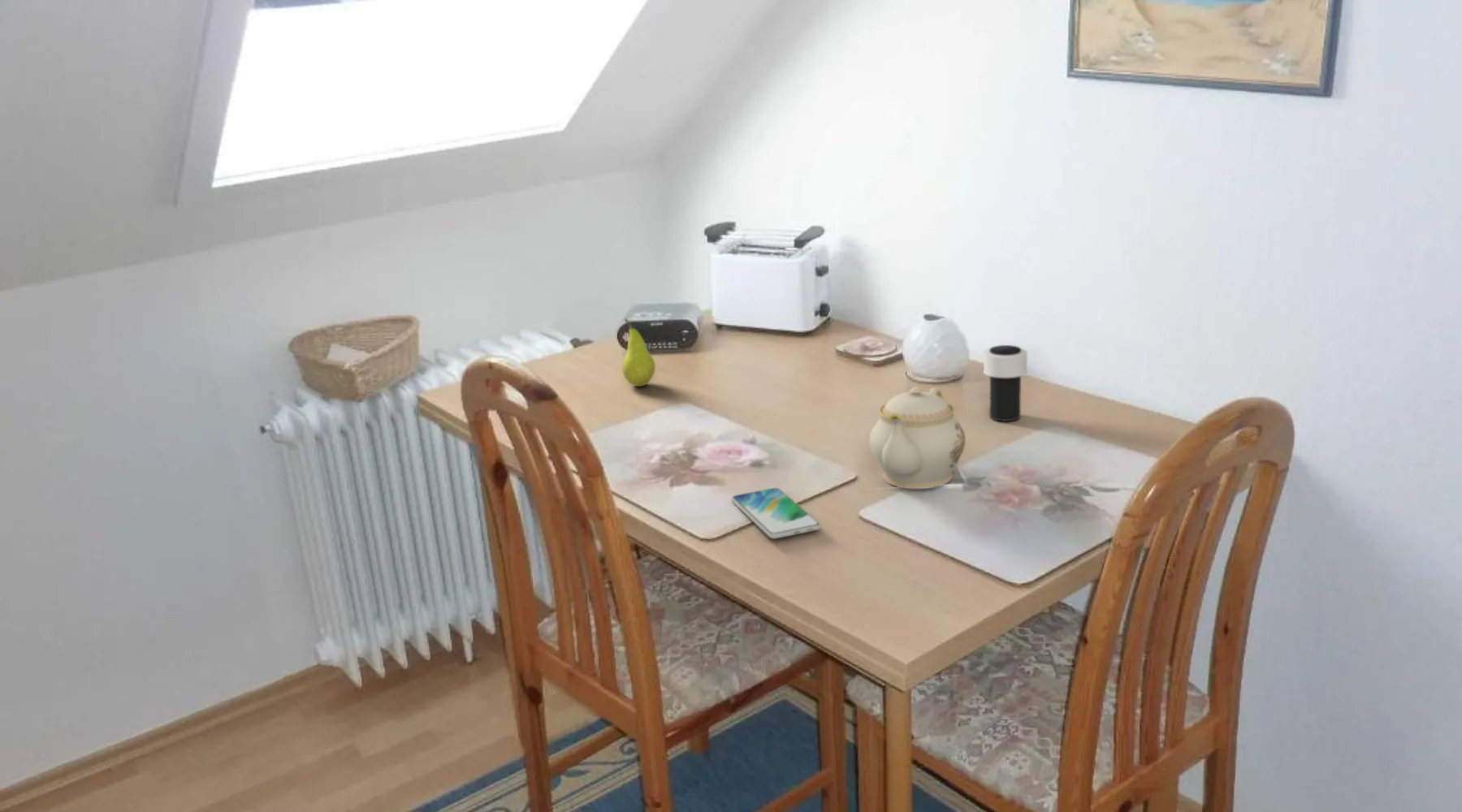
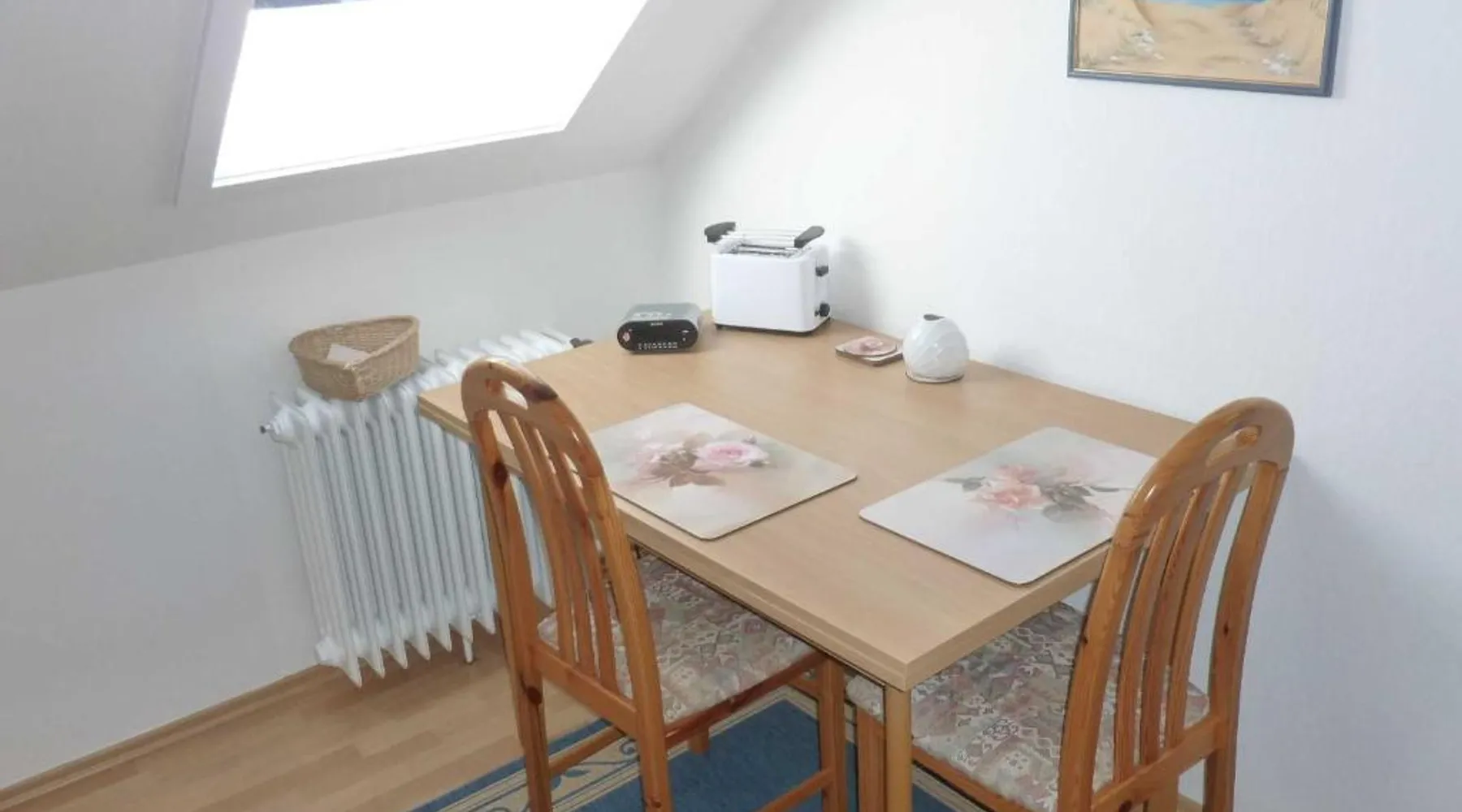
- teapot (918, 431)
- smartphone (775, 512)
- fruit (637, 352)
- cup (1005, 382)
